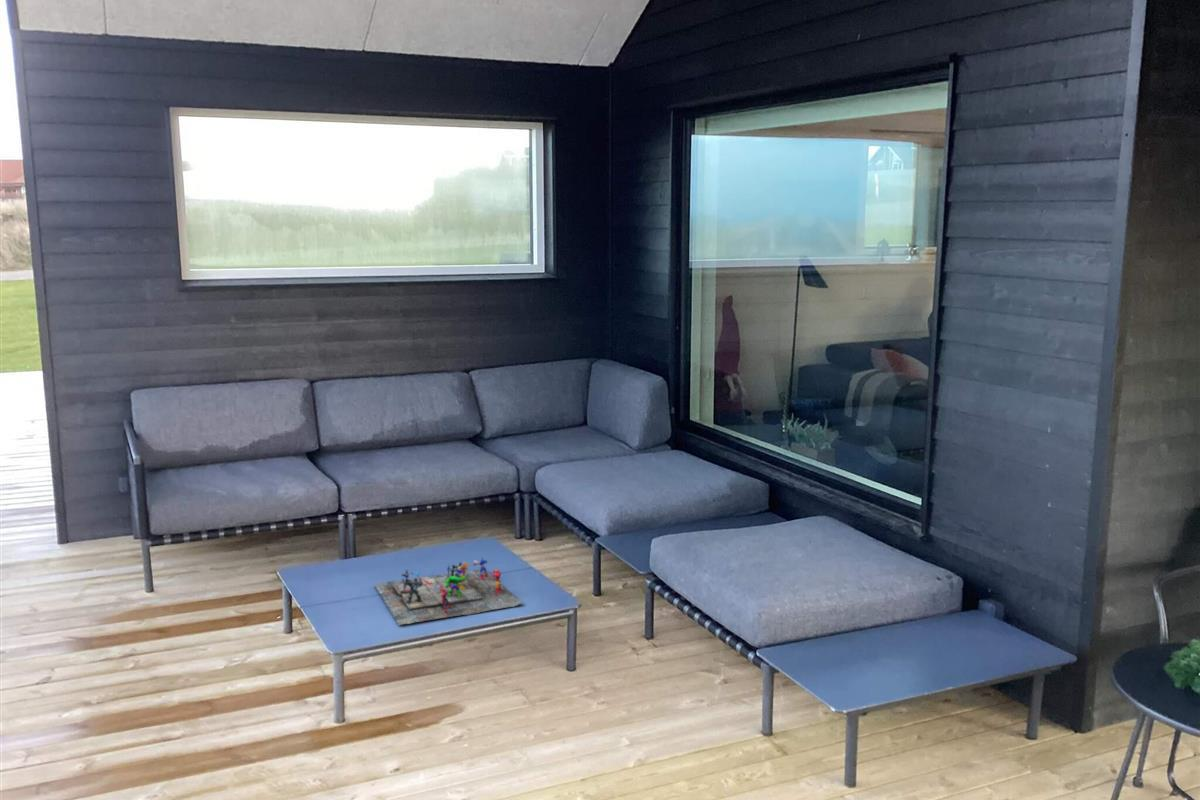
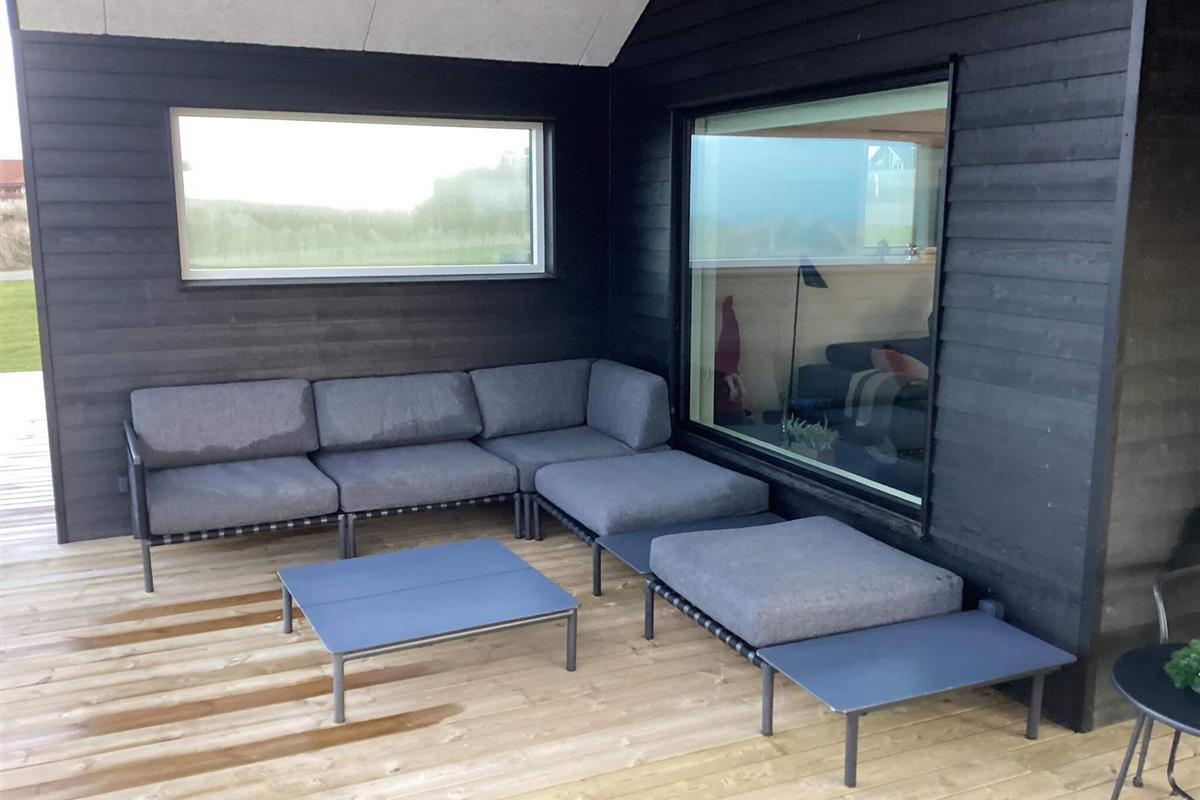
- board game (446, 580)
